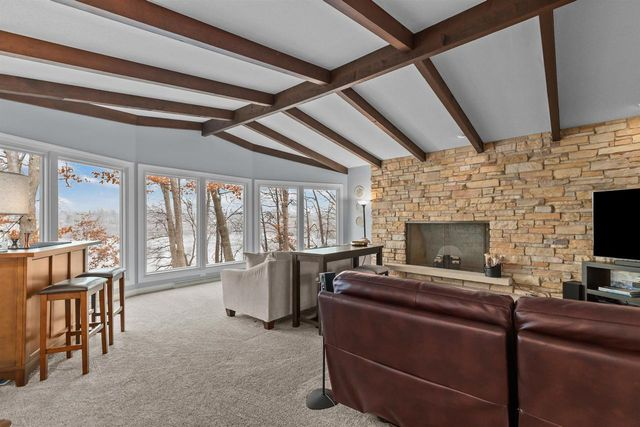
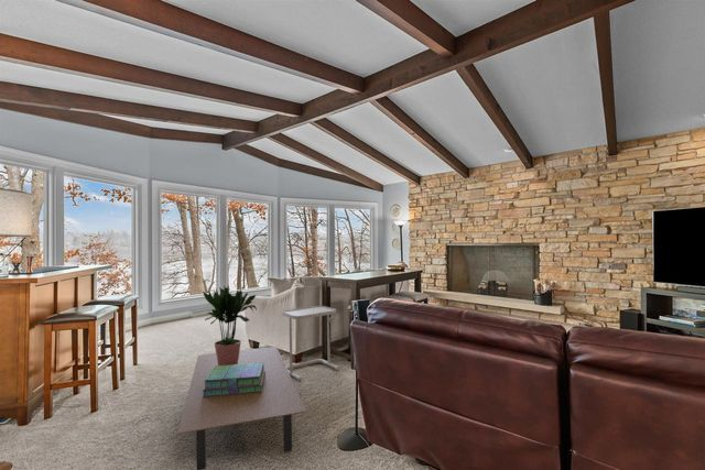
+ stack of books (236, 378)
+ side table (327, 339)
+ coffee table (241, 396)
+ potted plant (232, 324)
